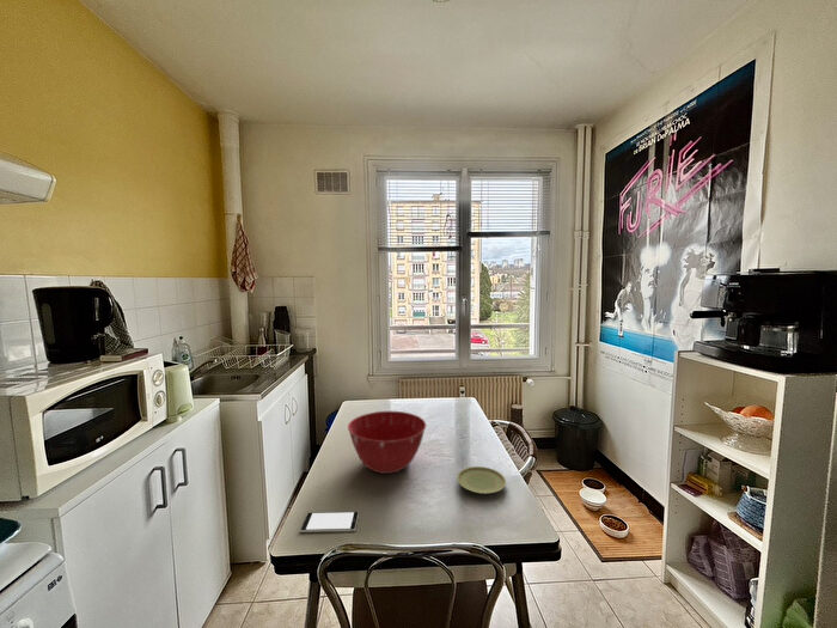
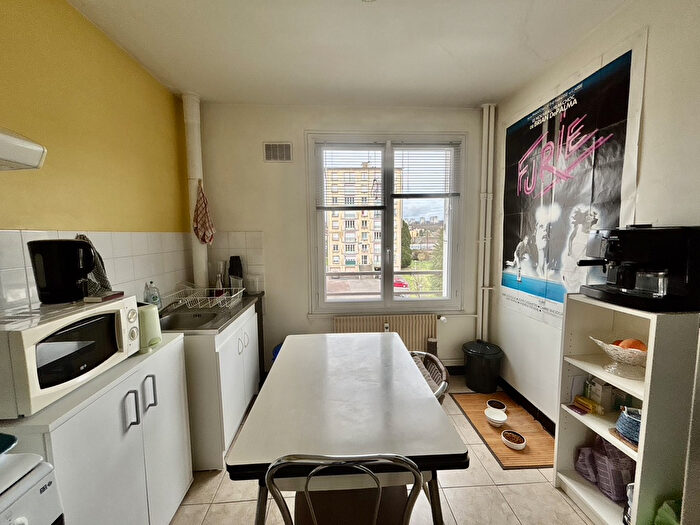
- mixing bowl (387, 444)
- plate (481, 481)
- smartphone (330, 522)
